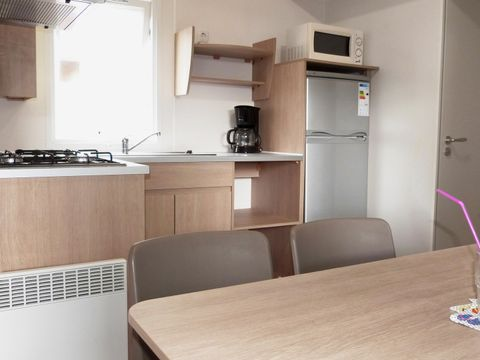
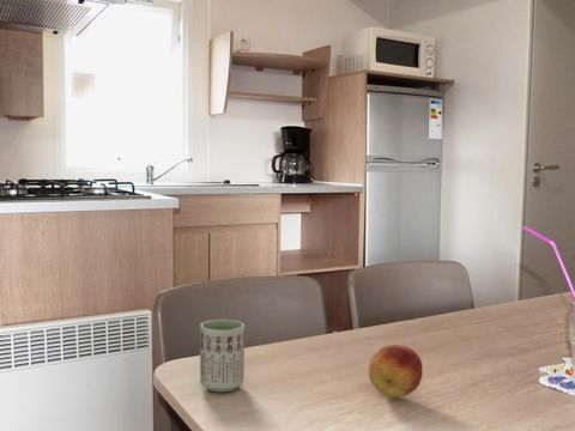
+ cup (222, 354)
+ fruit (395, 370)
